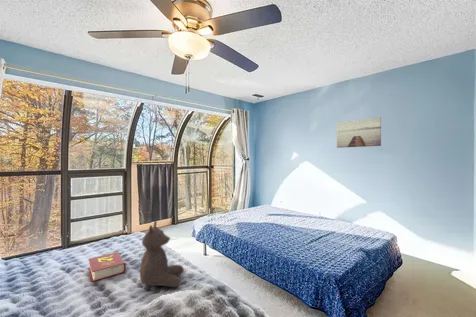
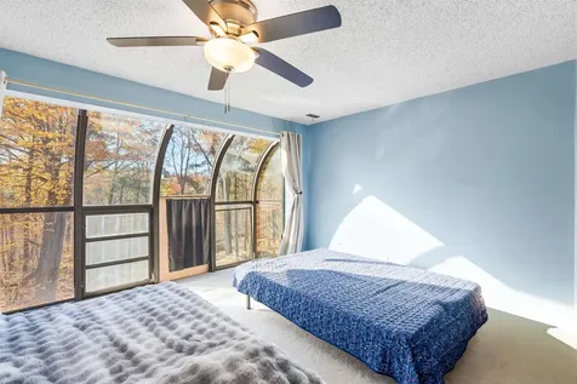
- bear (162, 252)
- wall art (357, 133)
- book (106, 265)
